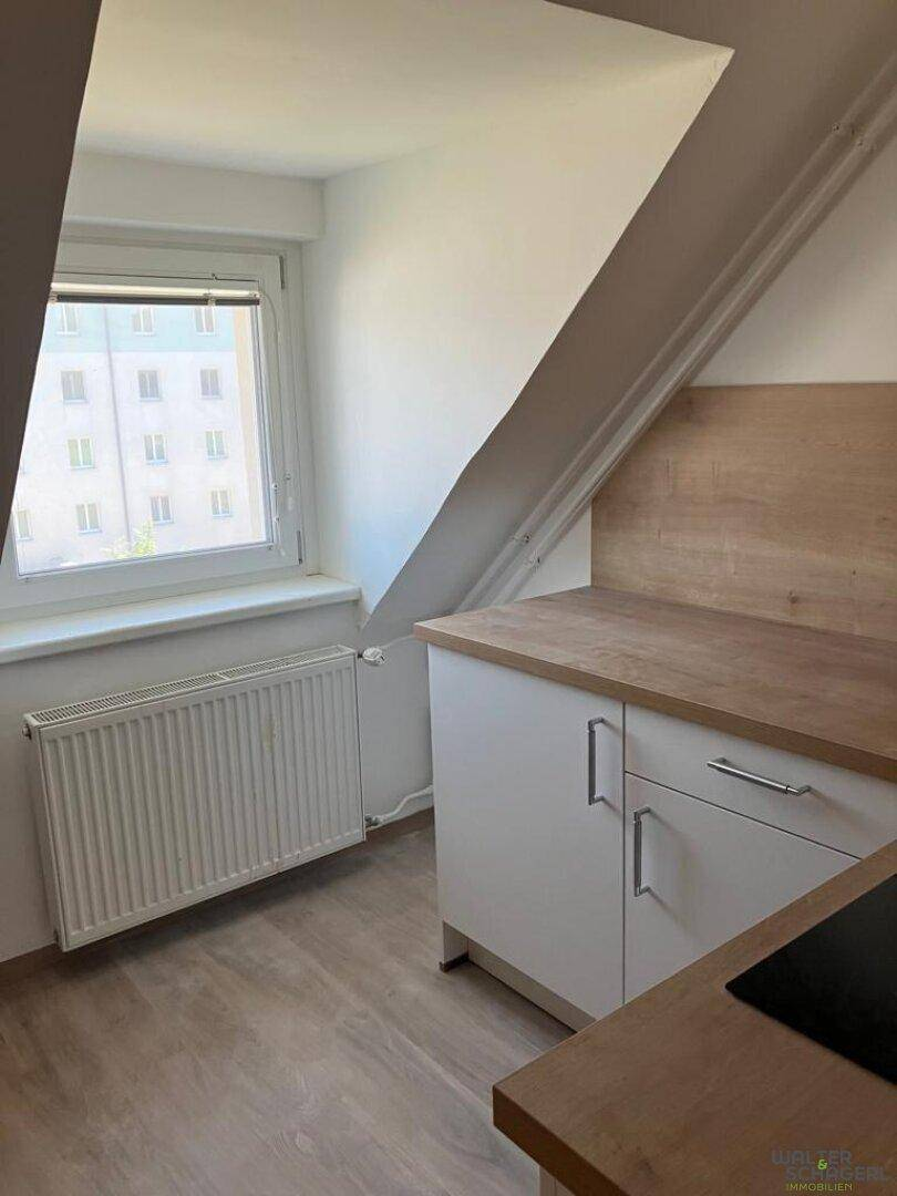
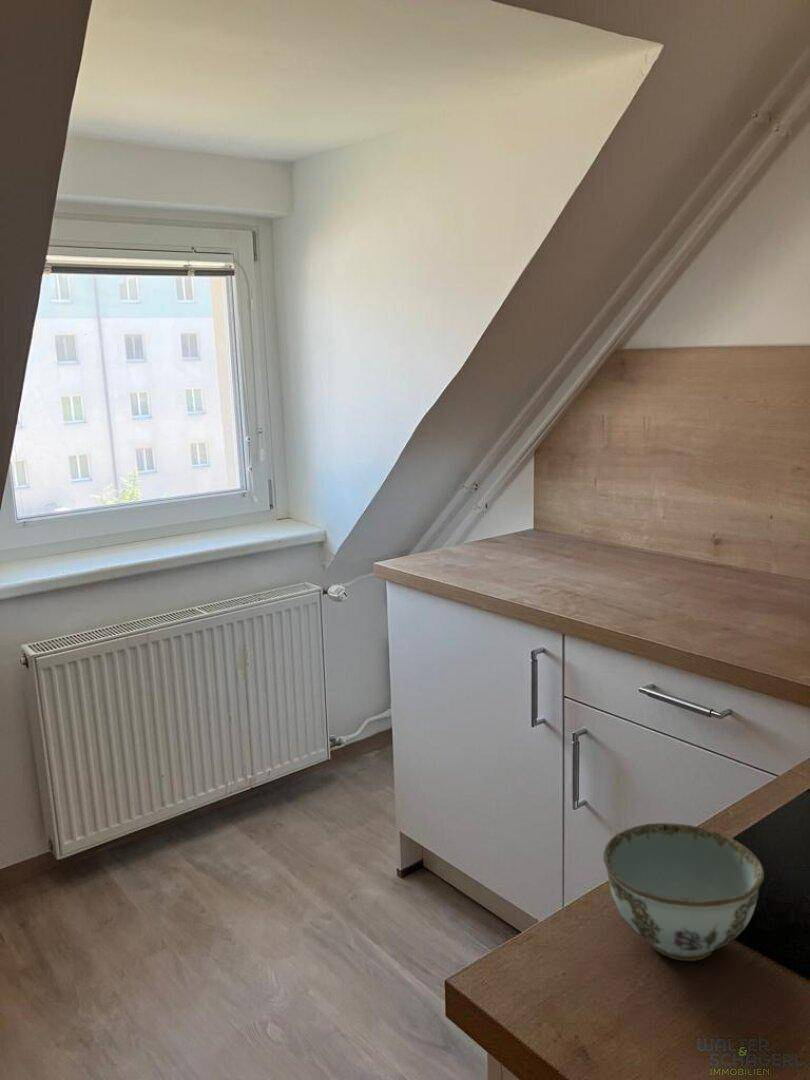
+ bowl (680, 899)
